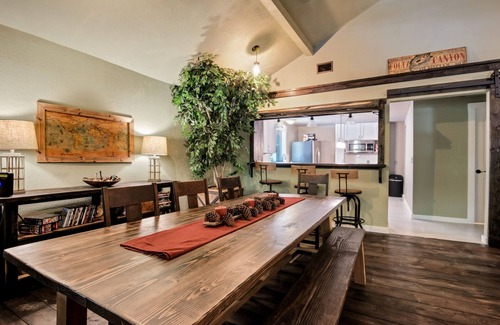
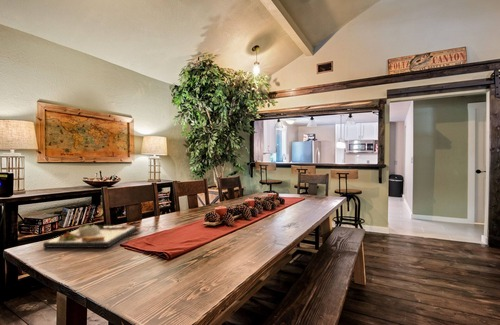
+ dinner plate (95, 230)
